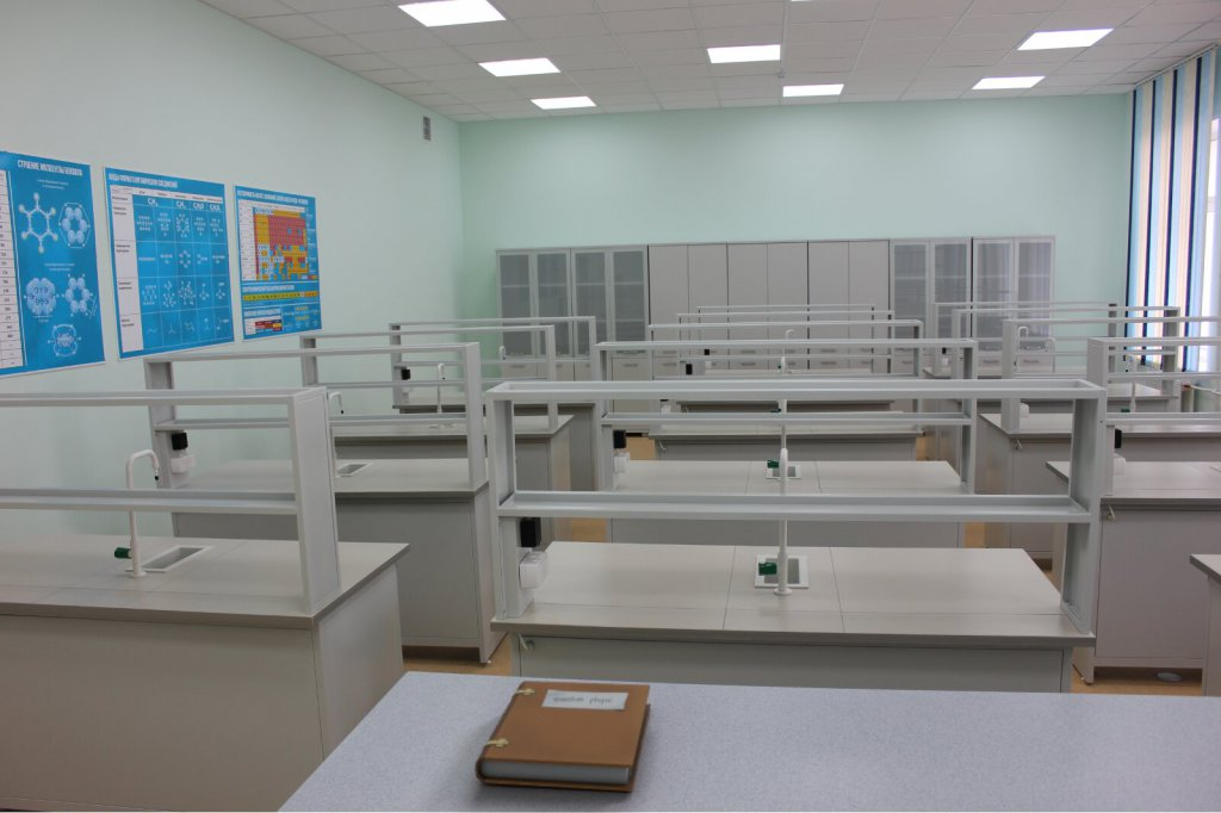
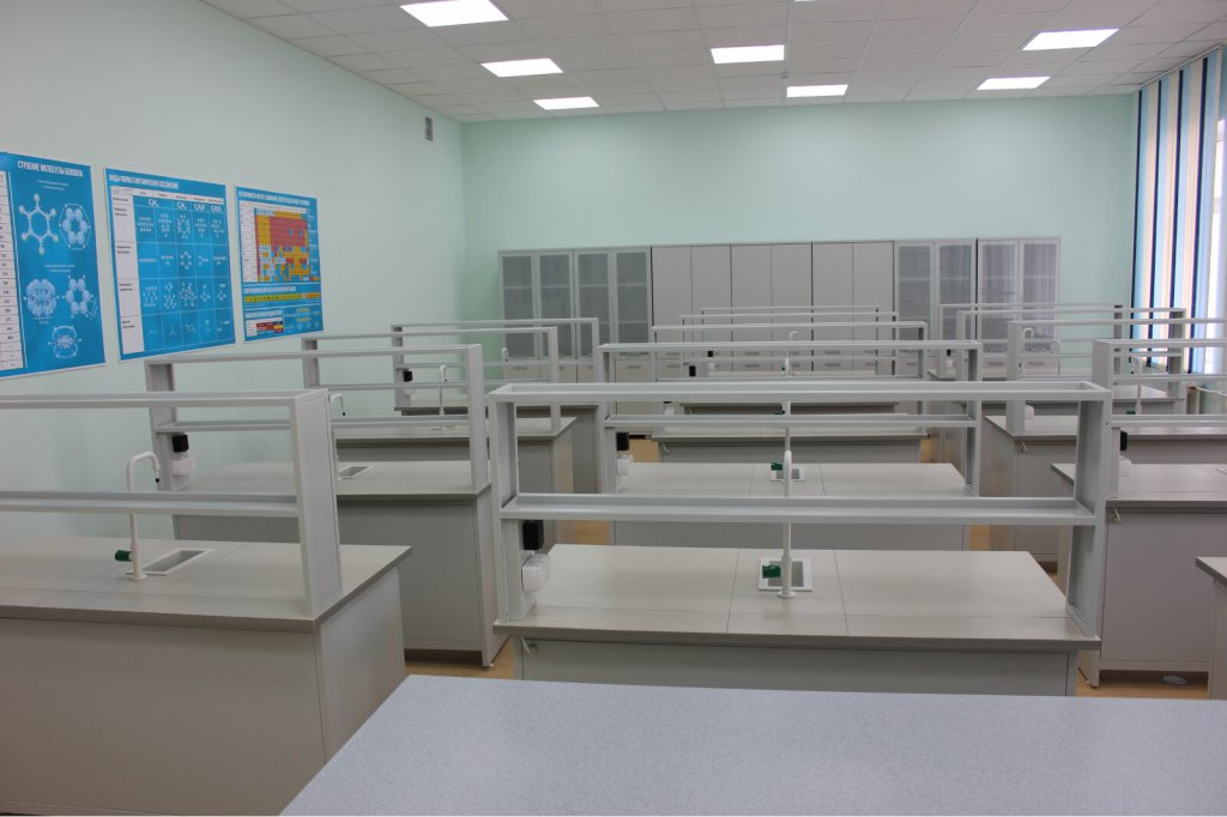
- notebook (570, 727)
